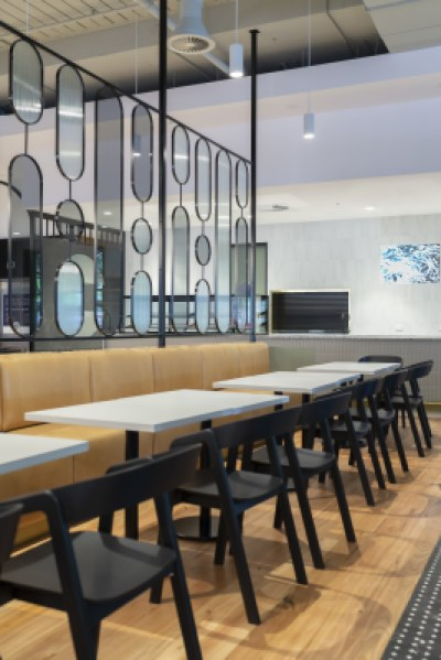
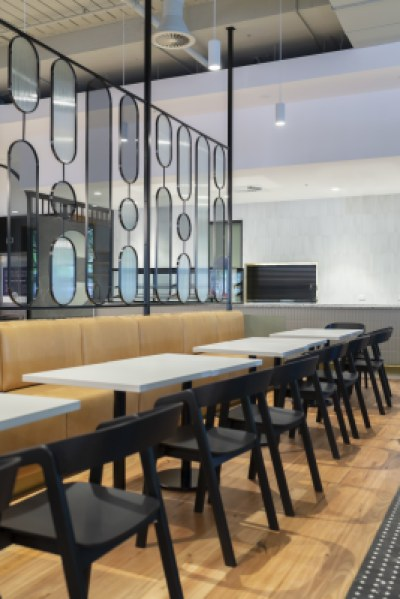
- wall art (409, 263)
